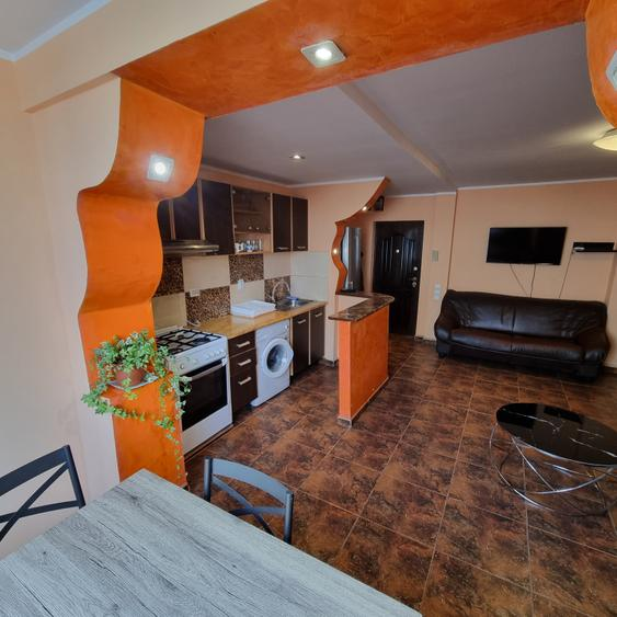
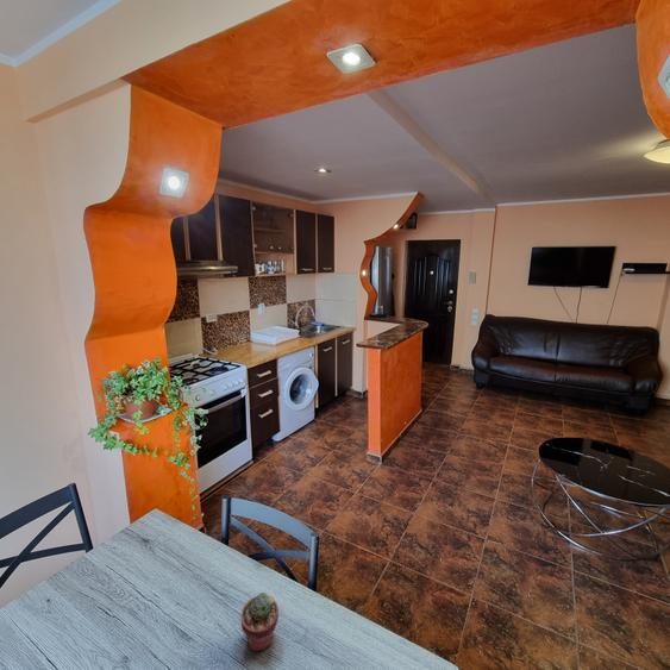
+ potted succulent (259, 619)
